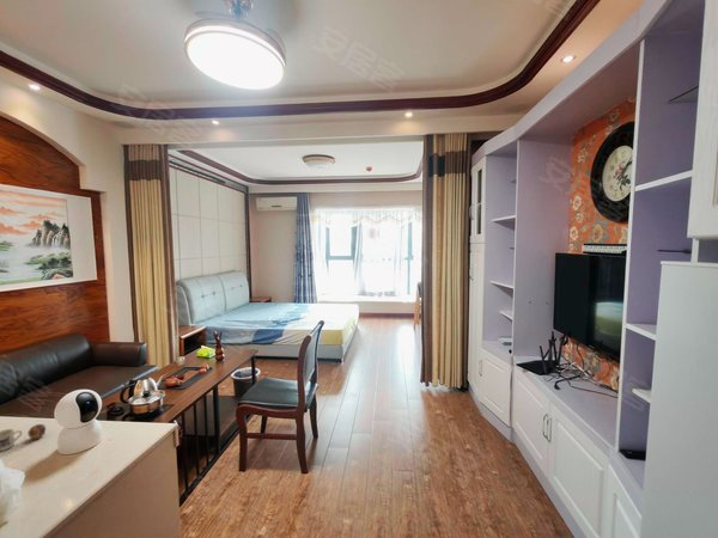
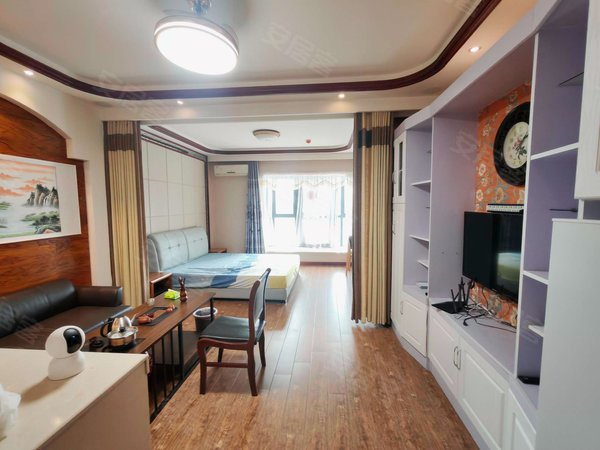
- mug (19, 435)
